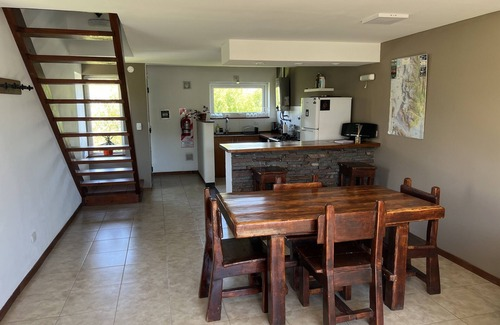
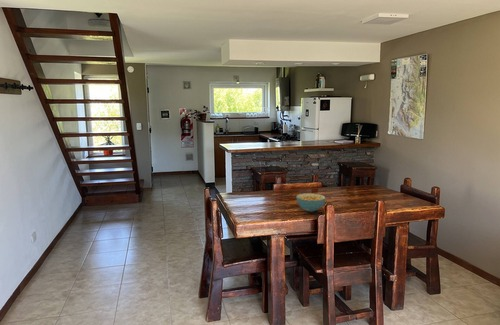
+ cereal bowl (310, 203)
